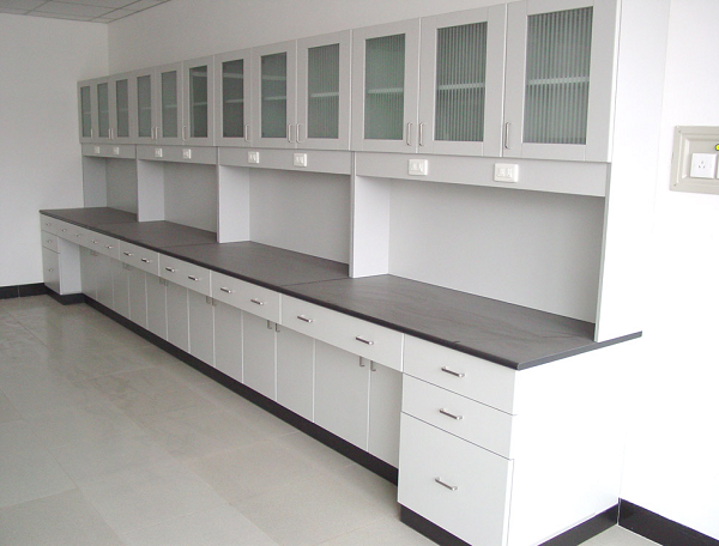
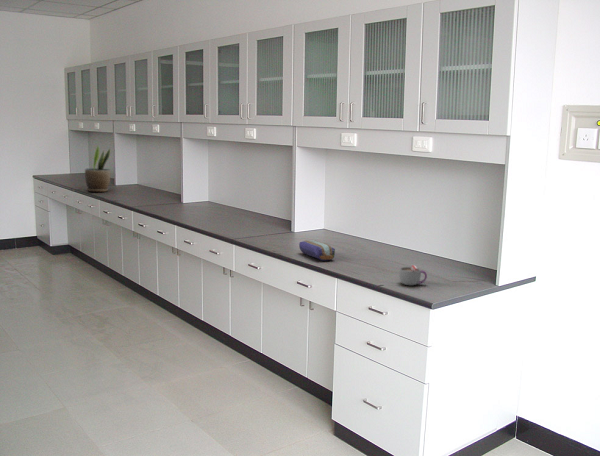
+ mug (413, 273)
+ pencil case (316, 249)
+ potted plant (98, 168)
